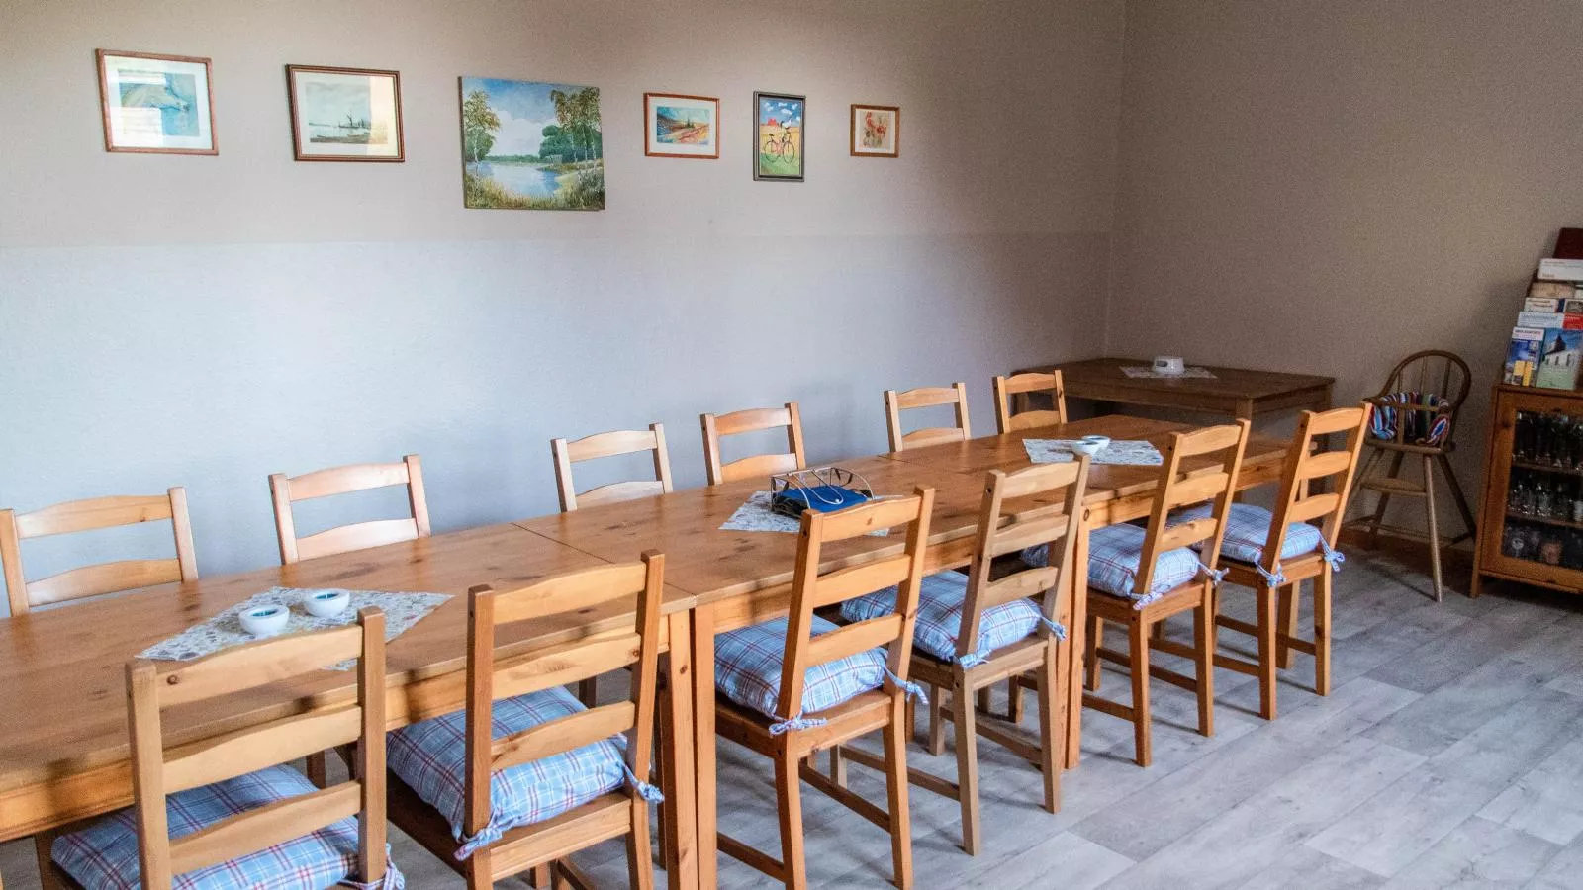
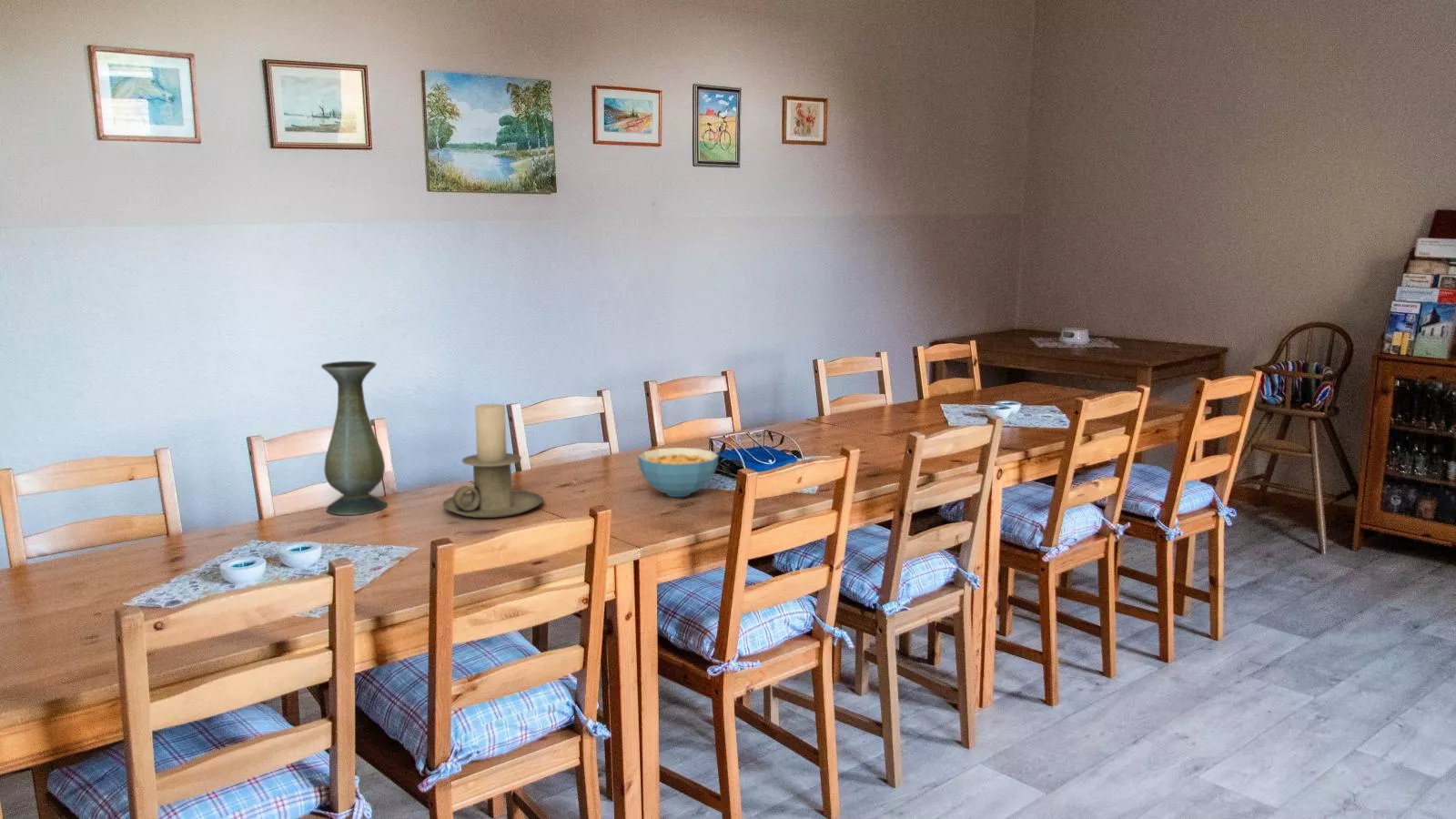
+ cereal bowl (678, 474)
+ vase (353, 436)
+ candle holder (491, 456)
